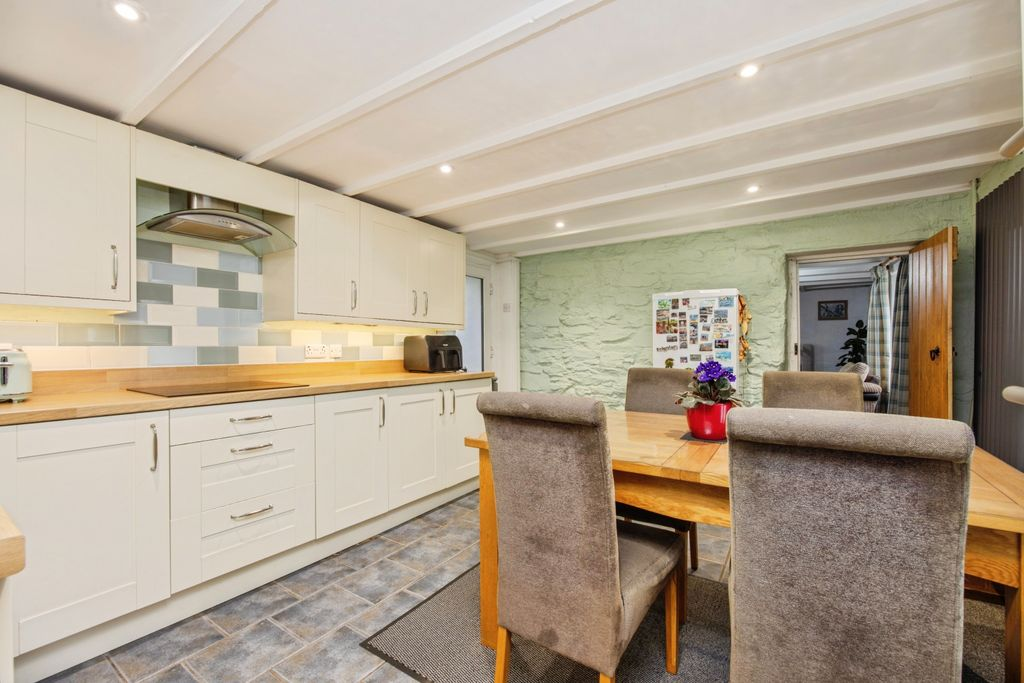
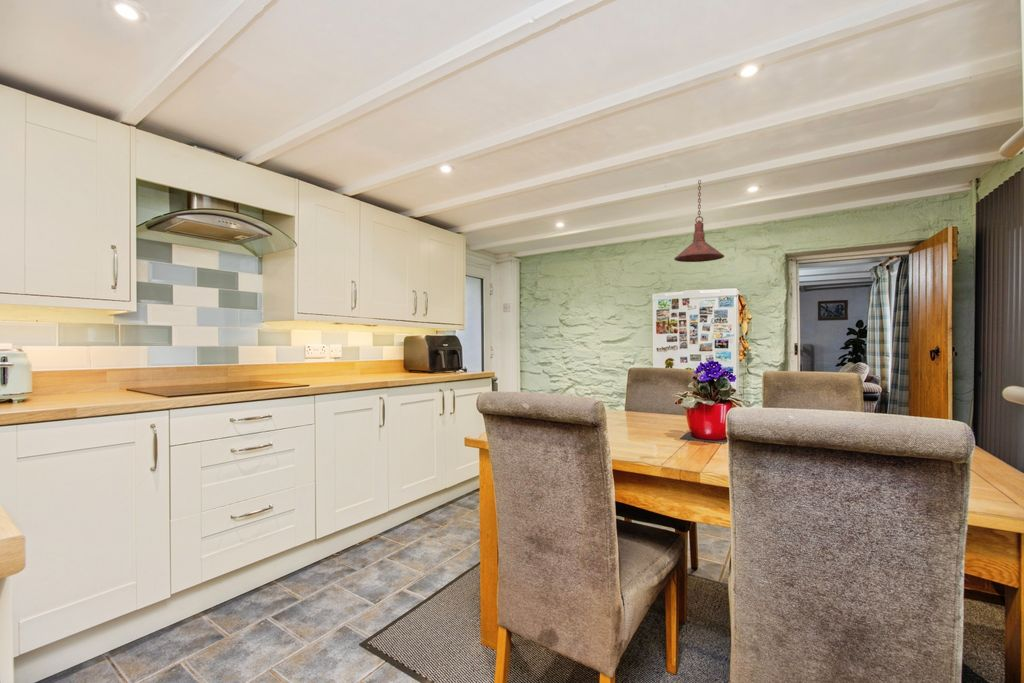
+ pendant light (699, 220)
